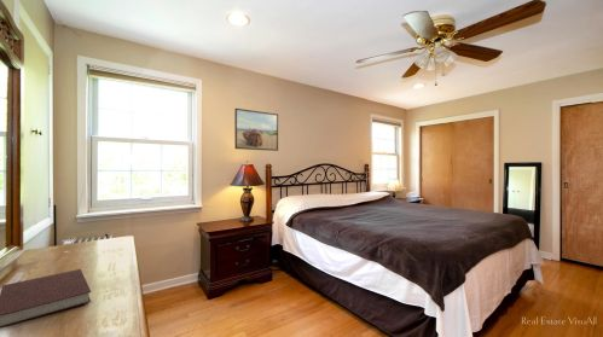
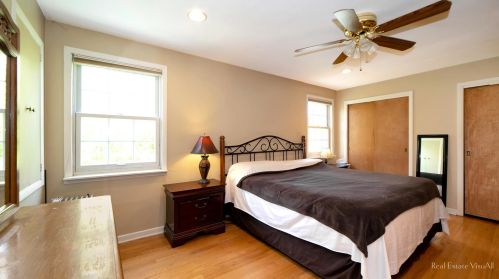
- notebook (45, 292)
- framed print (257, 130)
